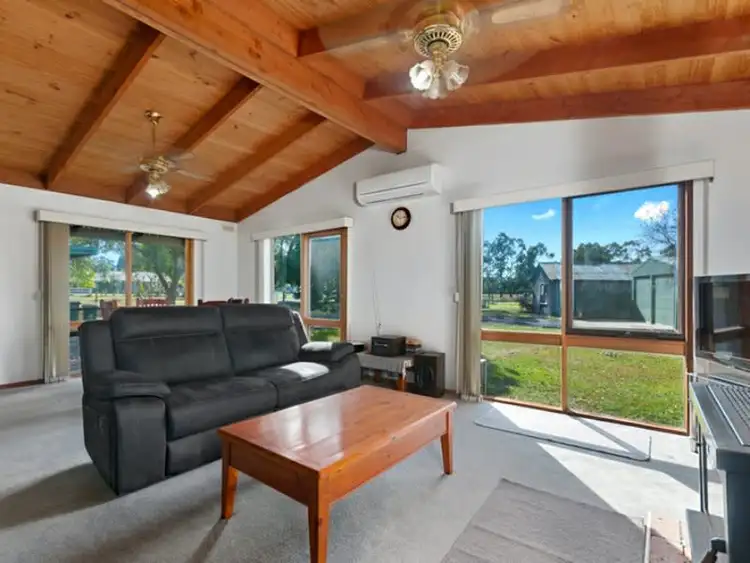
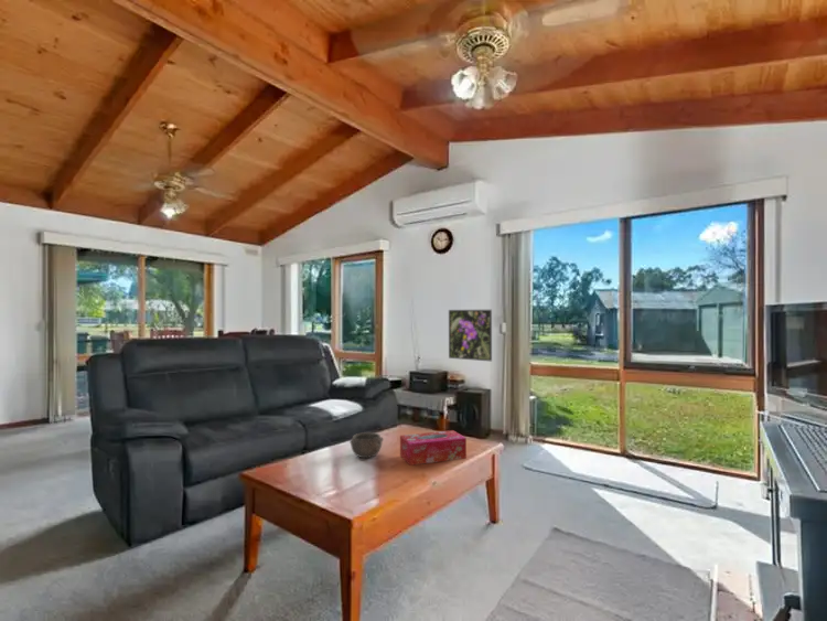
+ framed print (469, 334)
+ tissue box (432, 447)
+ bowl (366, 445)
